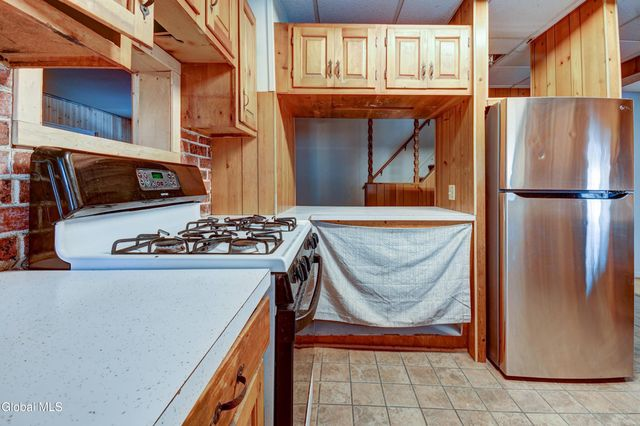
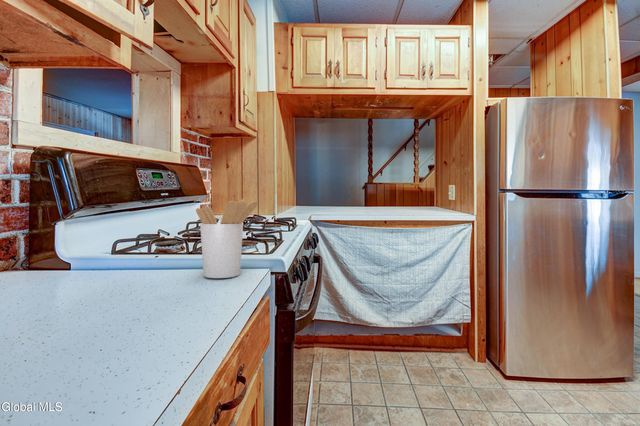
+ utensil holder (228, 237)
